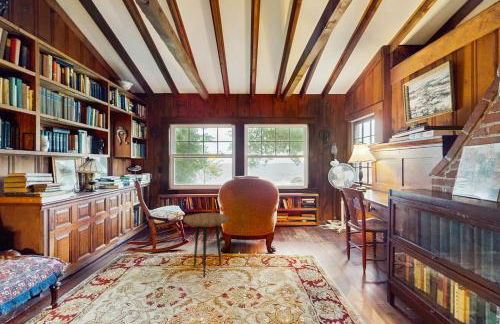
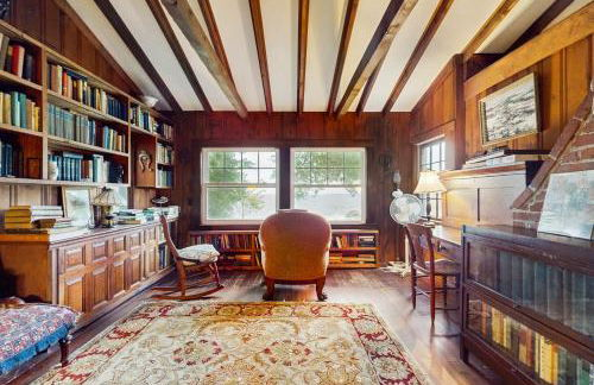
- side table (205, 243)
